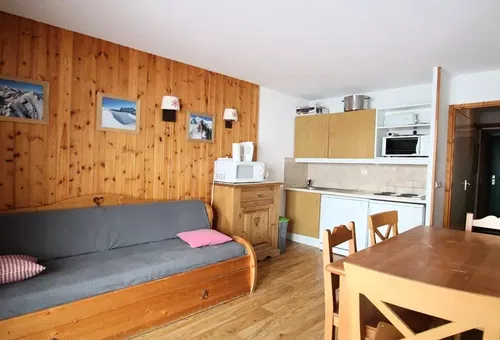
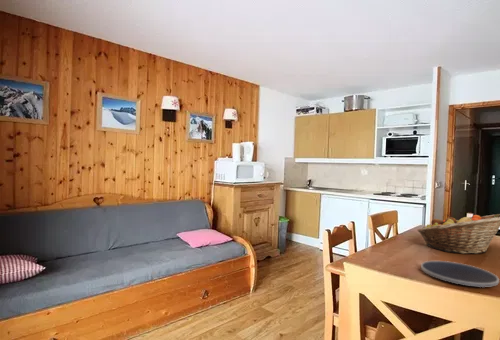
+ fruit basket (460, 229)
+ plate (457, 273)
